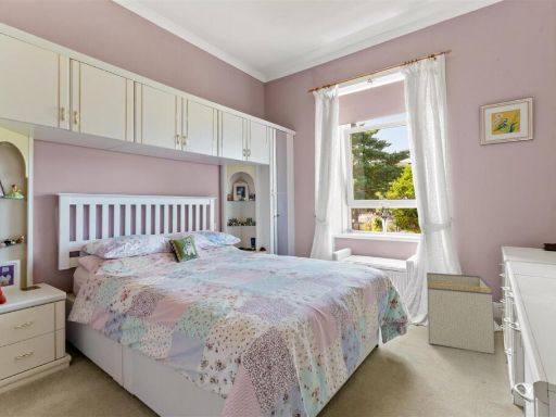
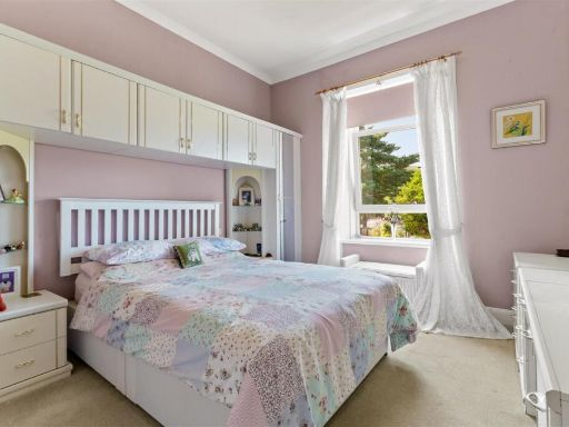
- storage bin (456, 307)
